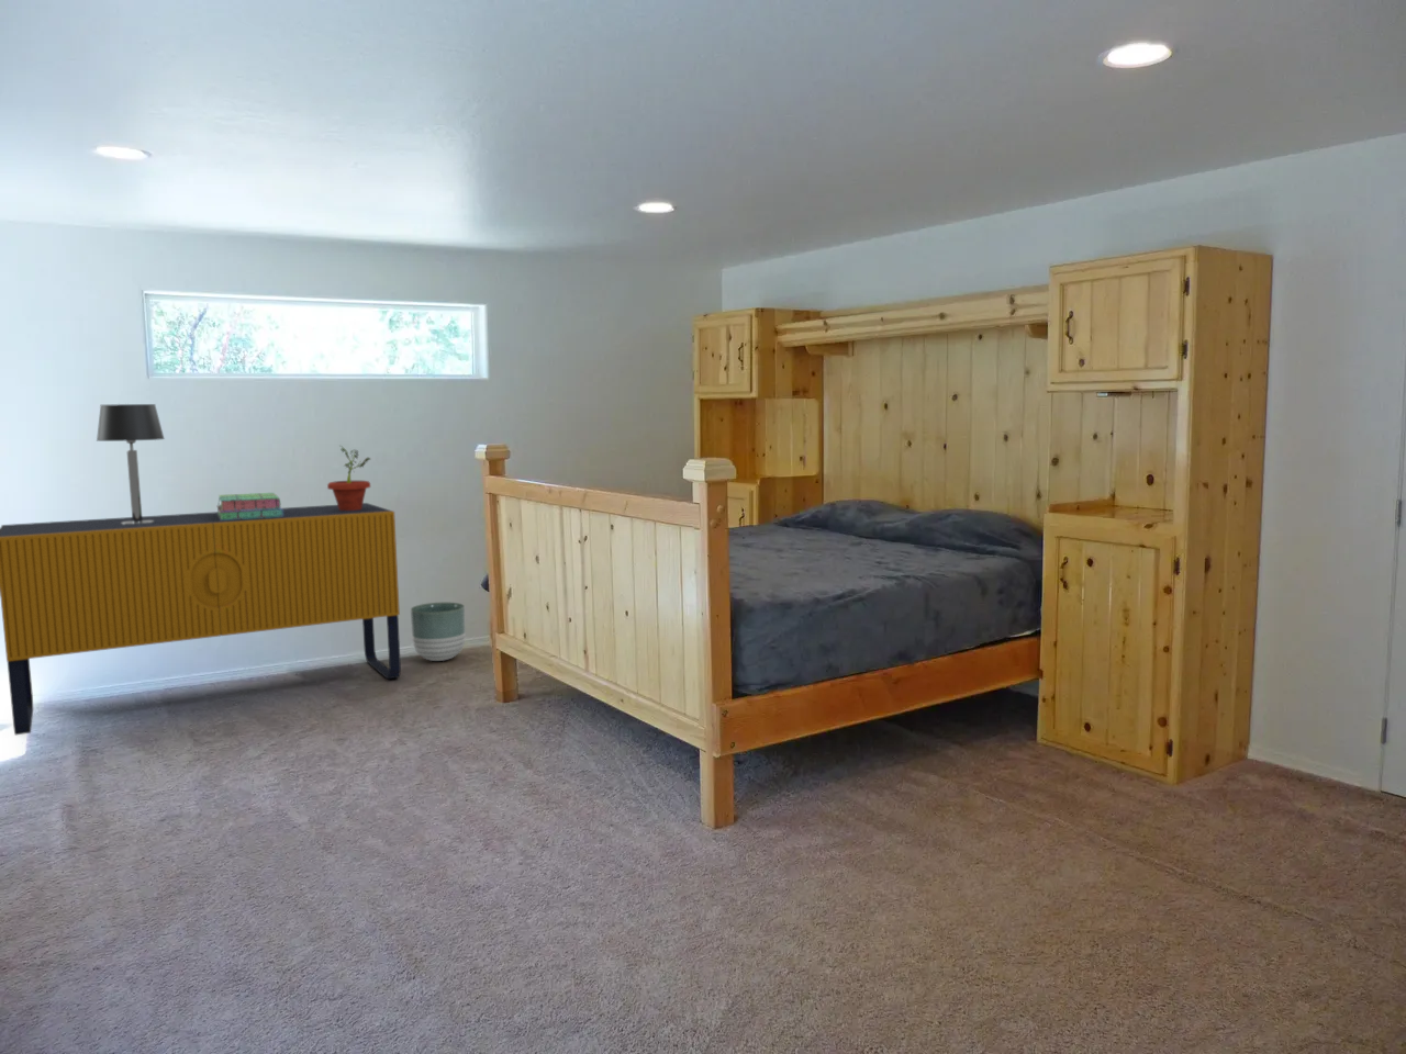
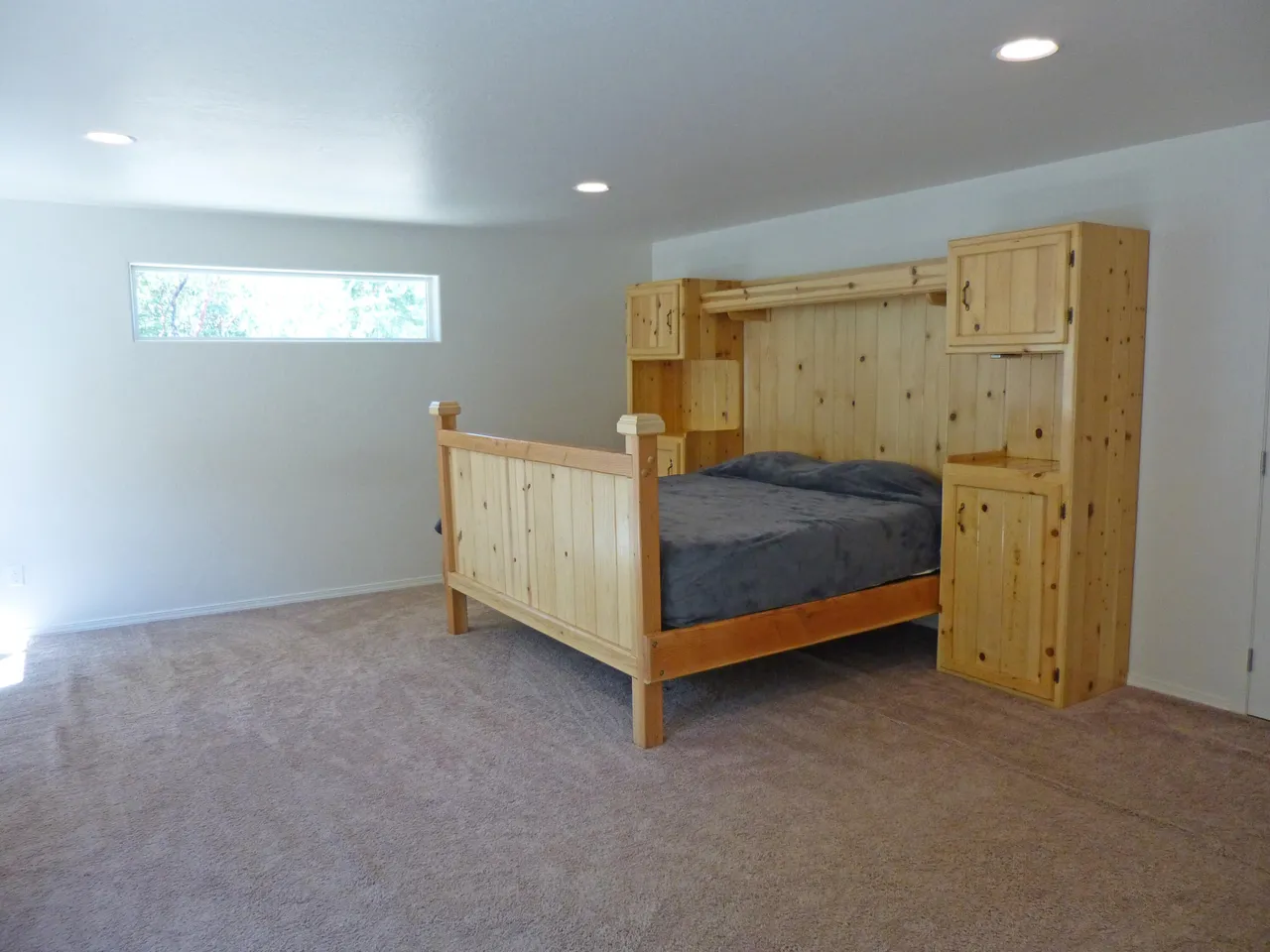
- potted plant (350, 476)
- stack of books (249, 505)
- sideboard (211, 607)
- table lamp (132, 463)
- planter (438, 632)
